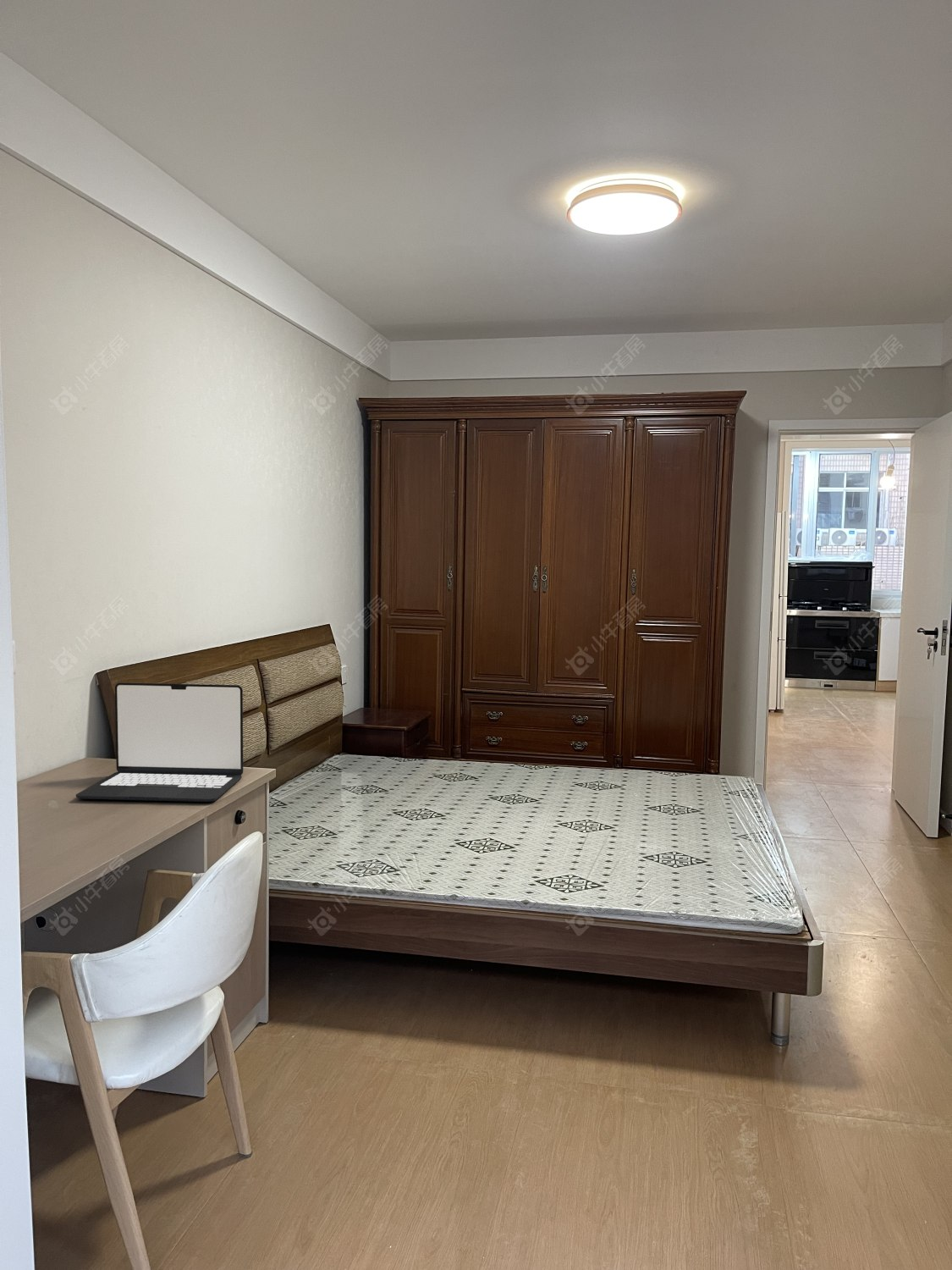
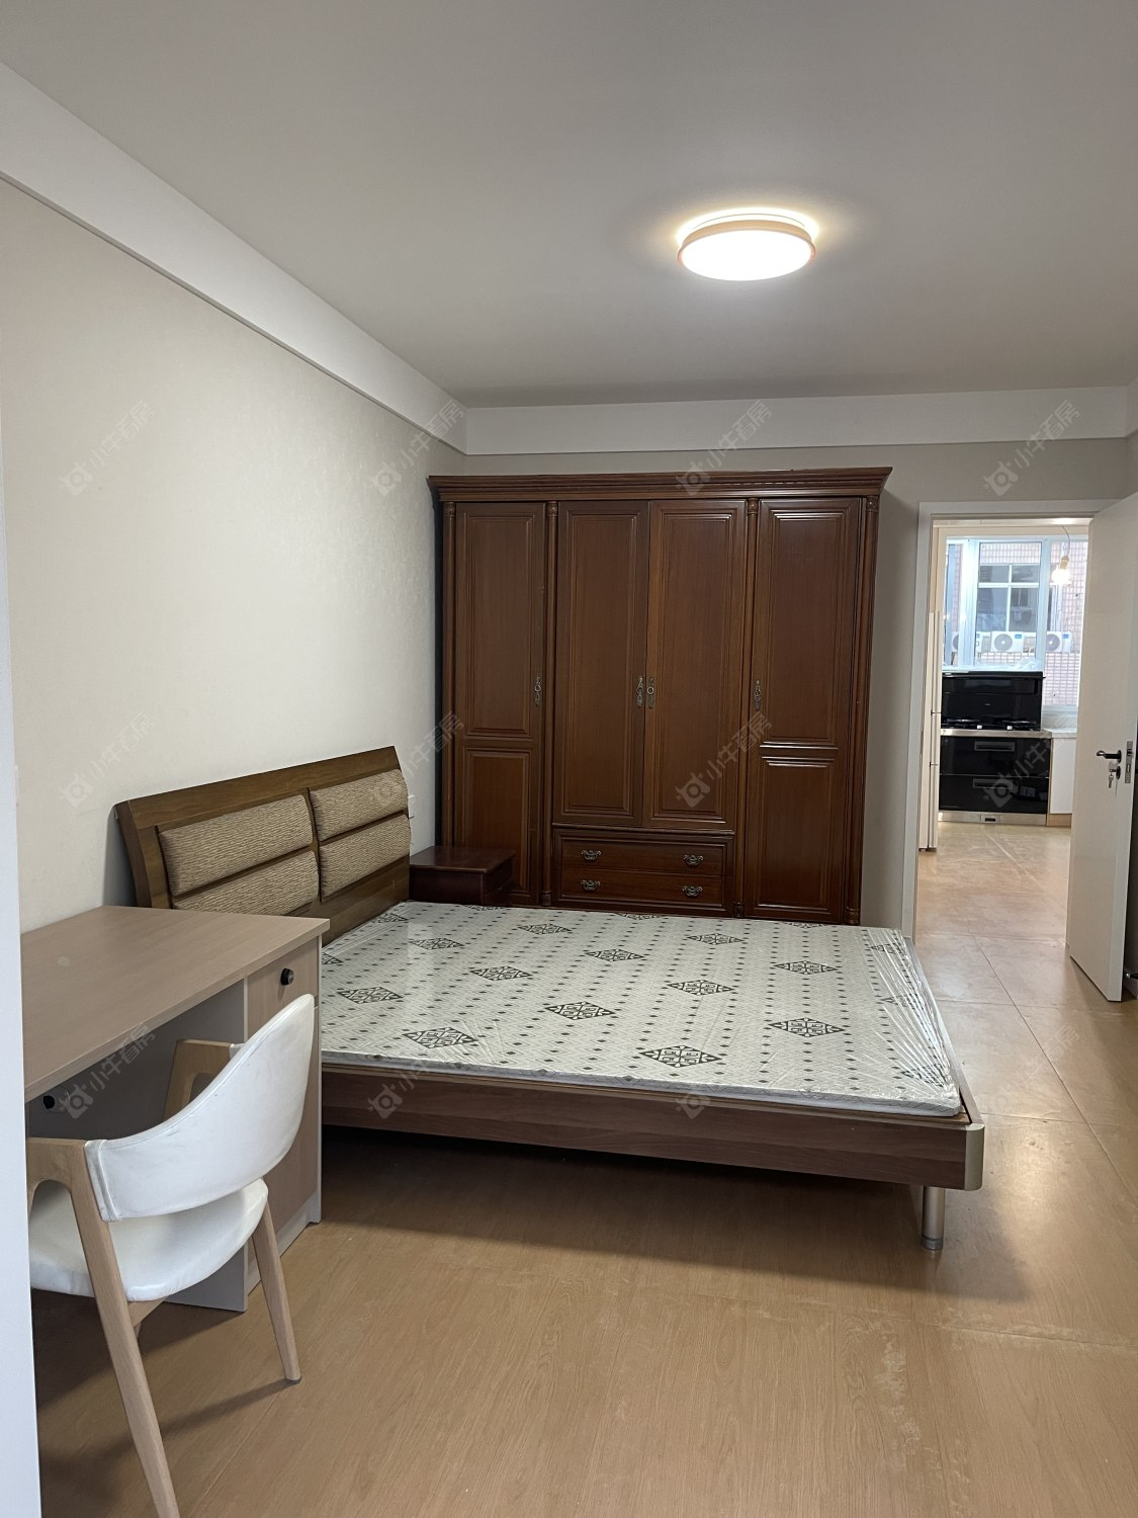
- laptop (162, 739)
